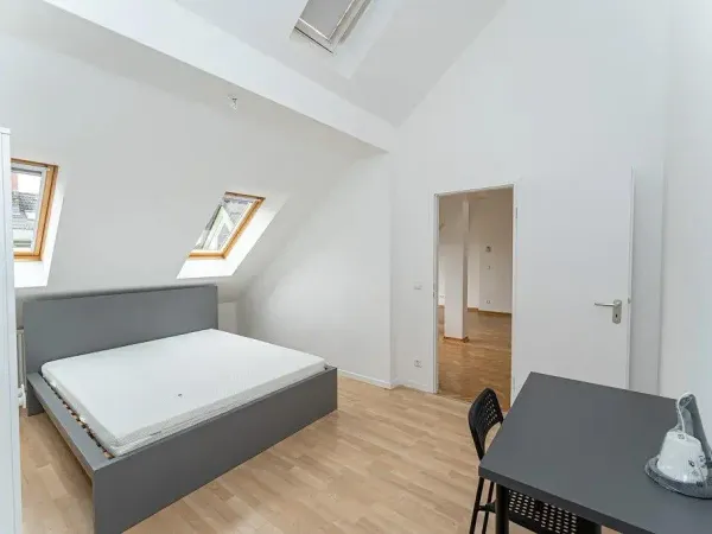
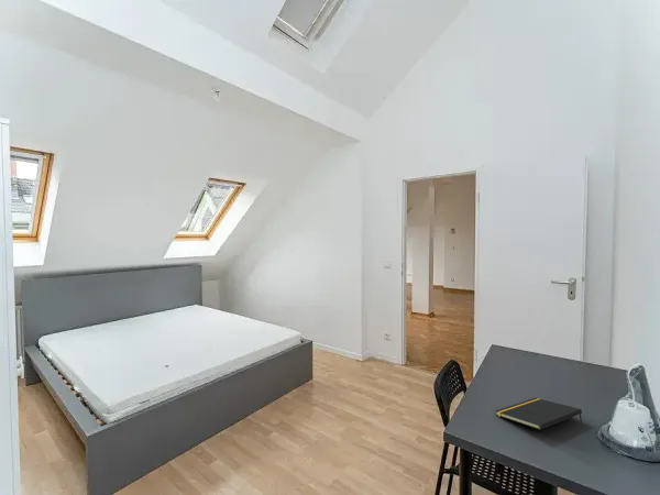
+ notepad (537, 411)
